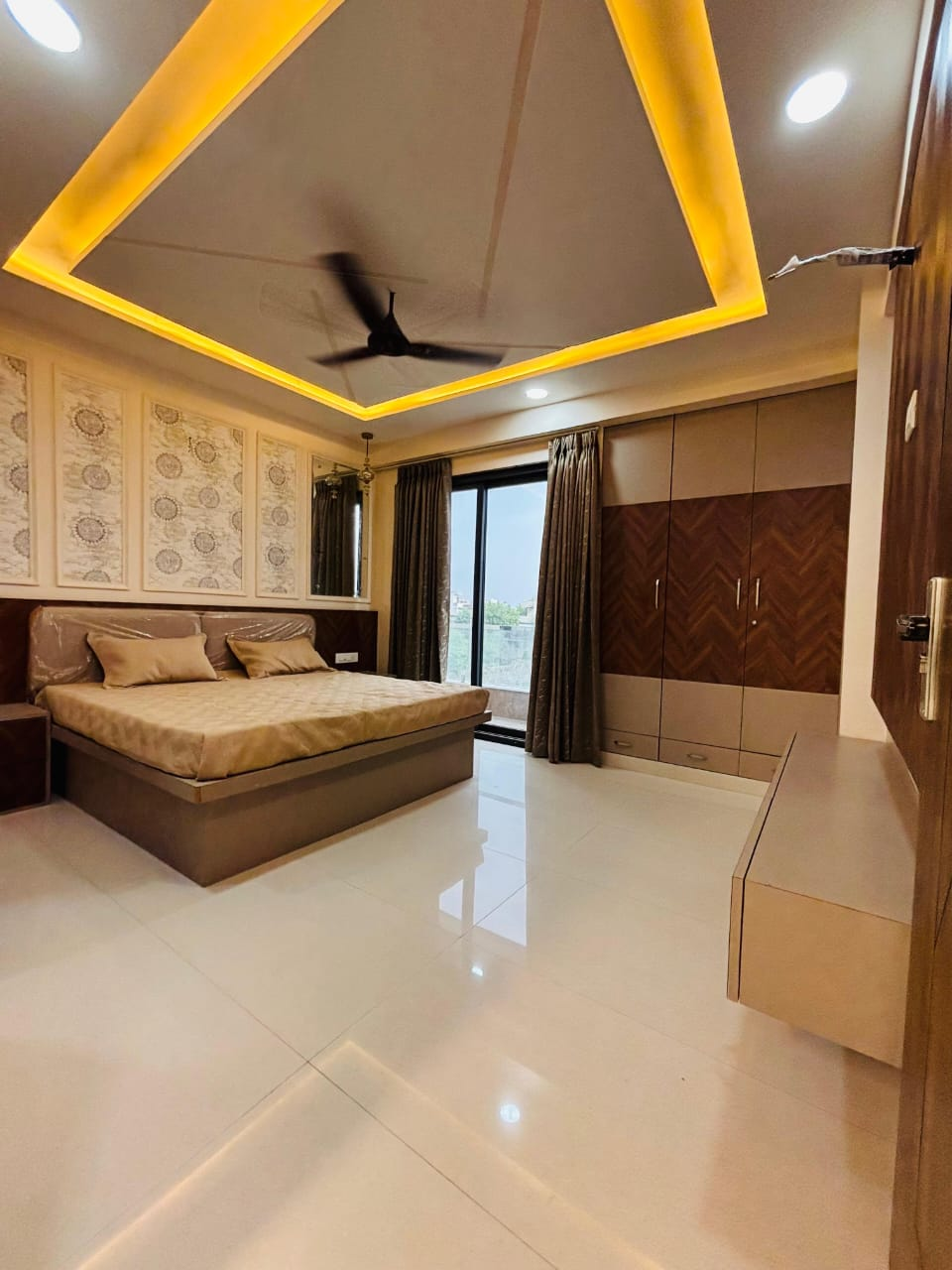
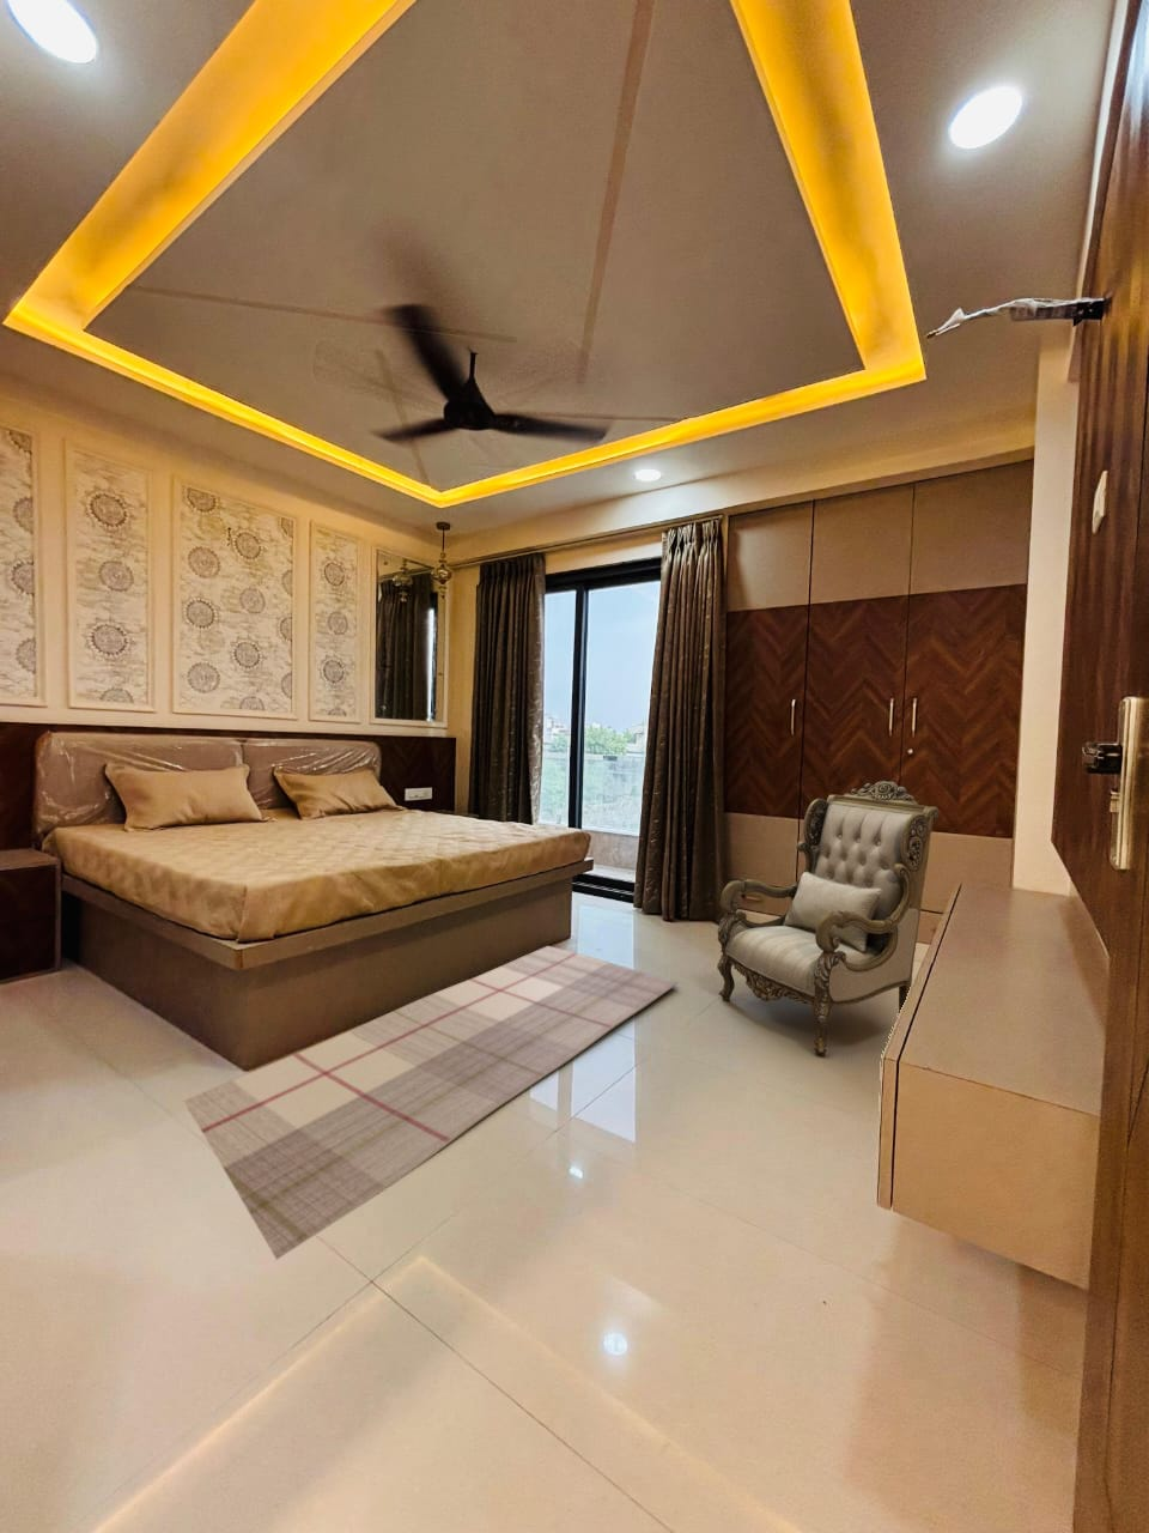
+ rug (414, 1065)
+ armchair (828, 898)
